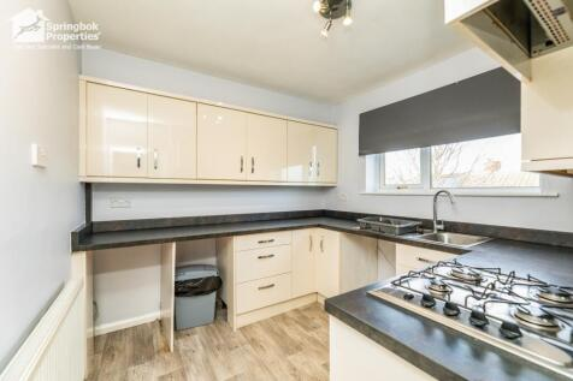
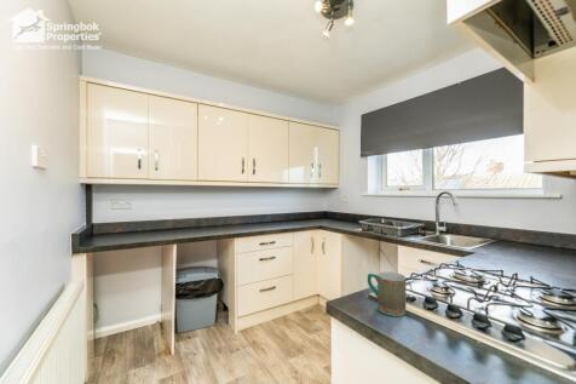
+ mug (385, 291)
